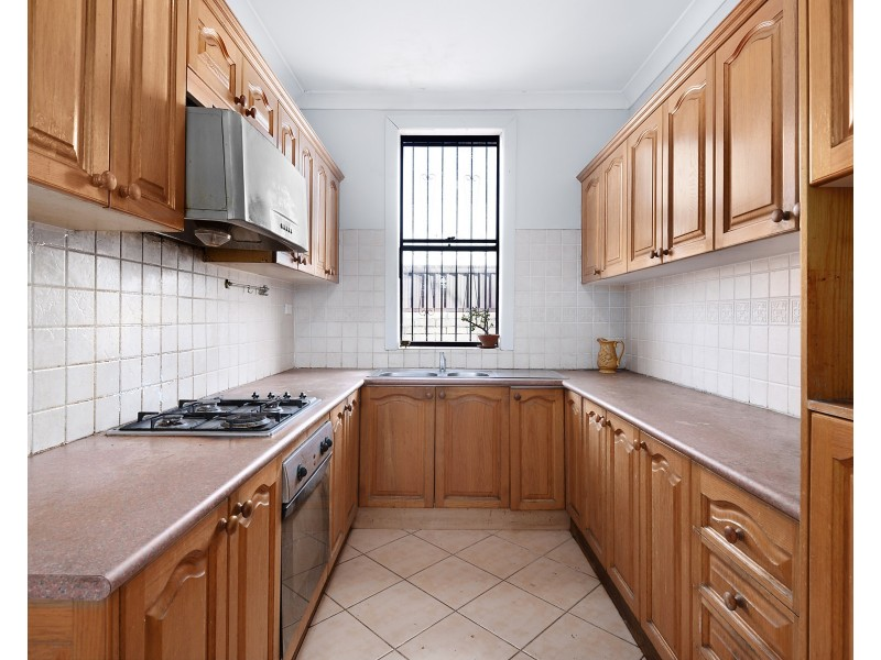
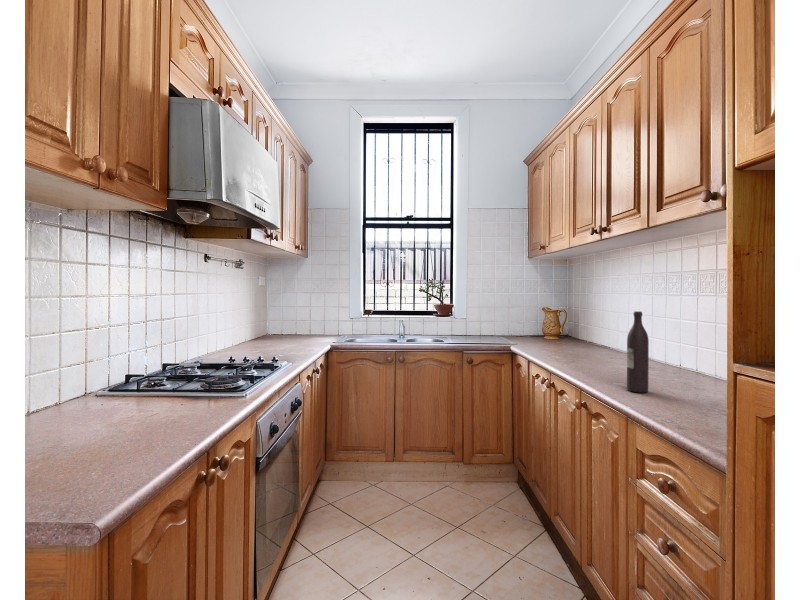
+ wine bottle (637, 351)
